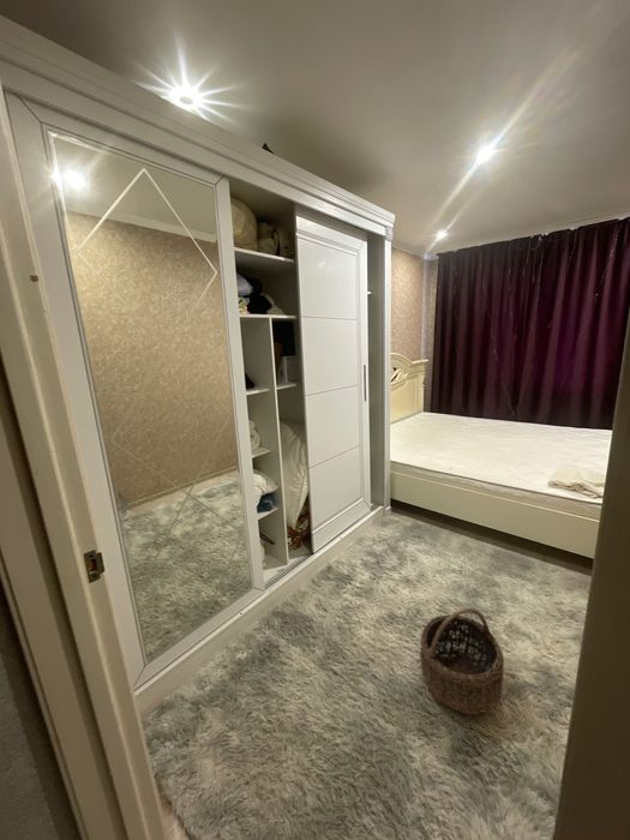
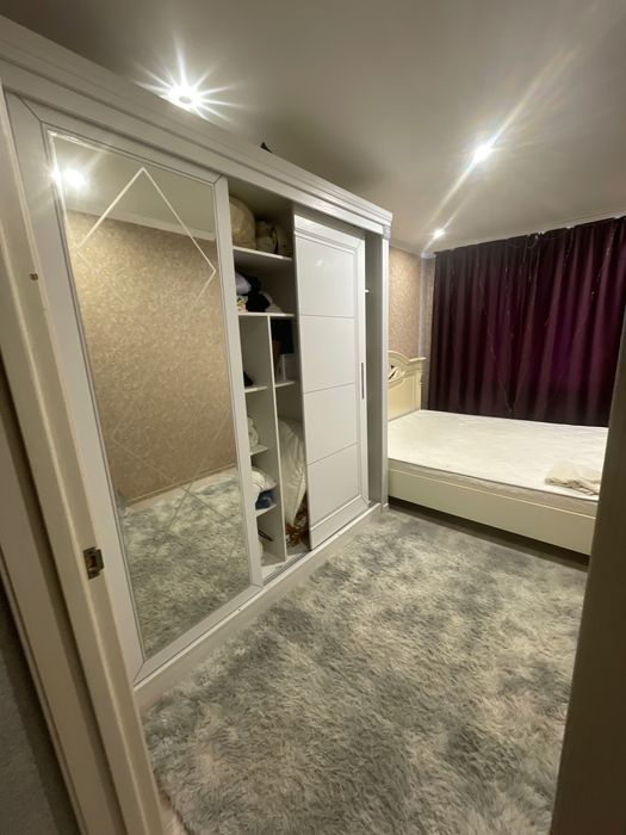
- wicker basket (461, 649)
